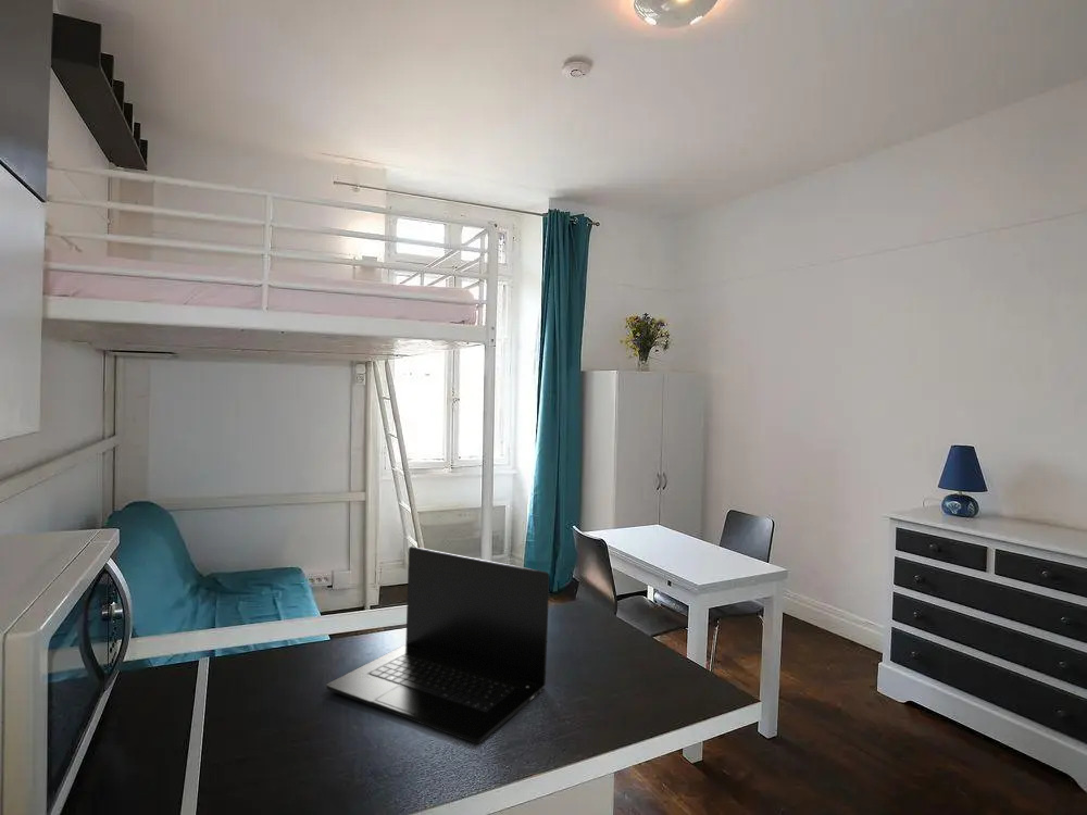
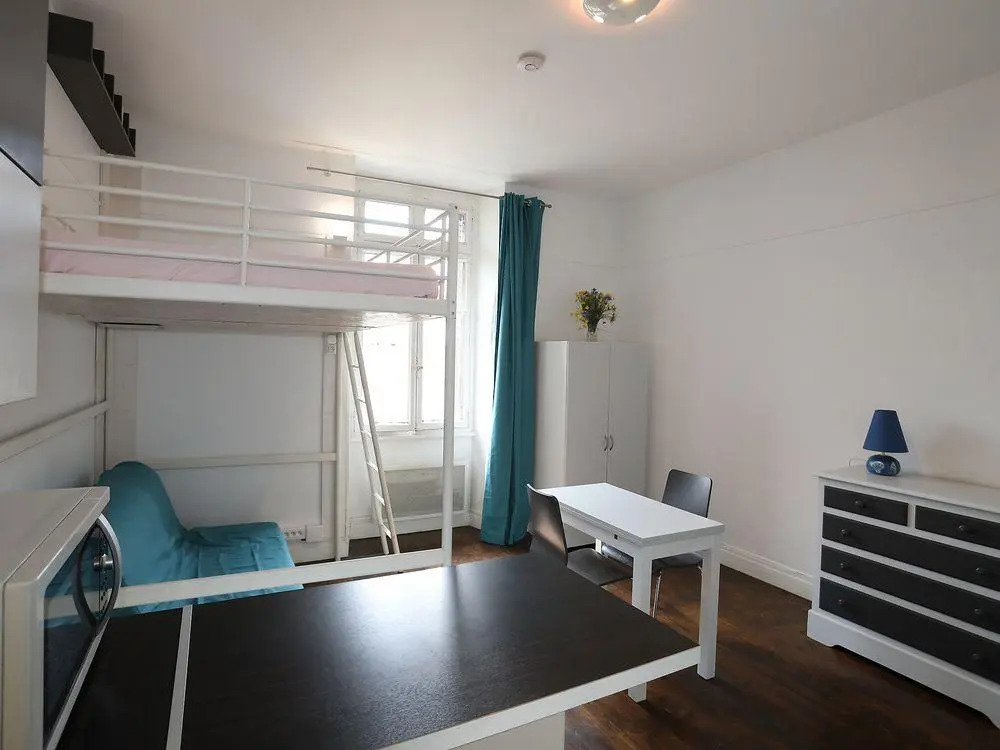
- laptop (438, 630)
